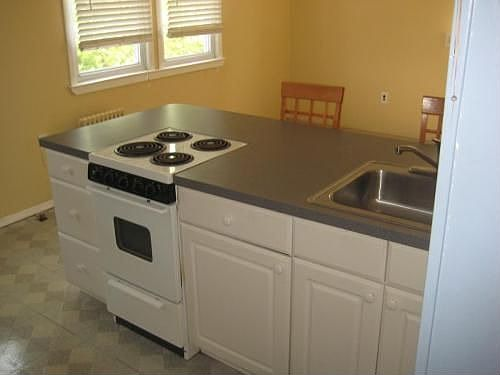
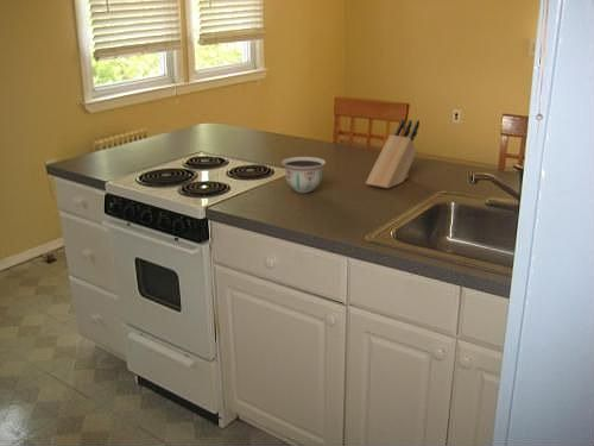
+ bowl (303, 176)
+ knife block (394, 151)
